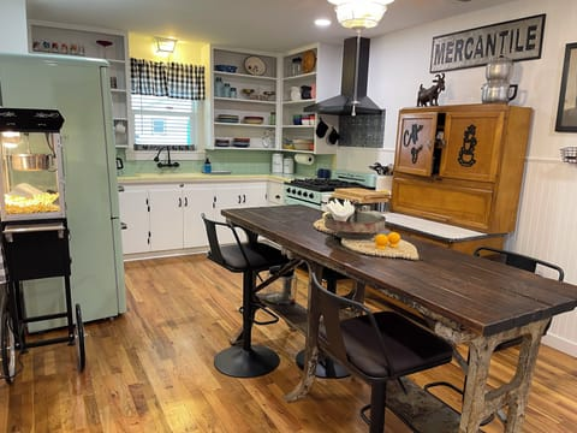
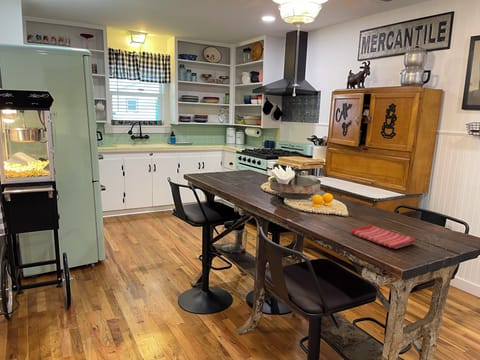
+ dish towel (381, 235)
